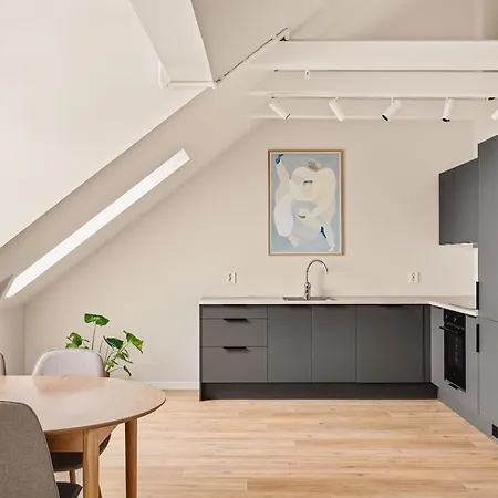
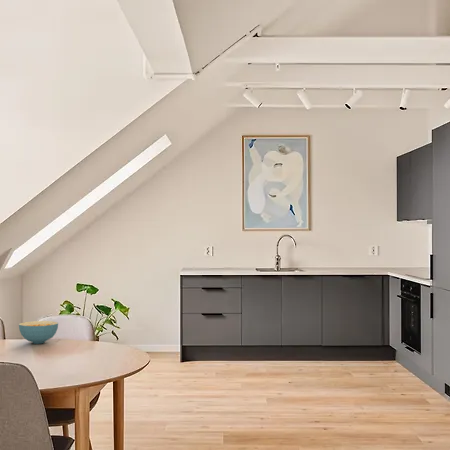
+ cereal bowl (38, 333)
